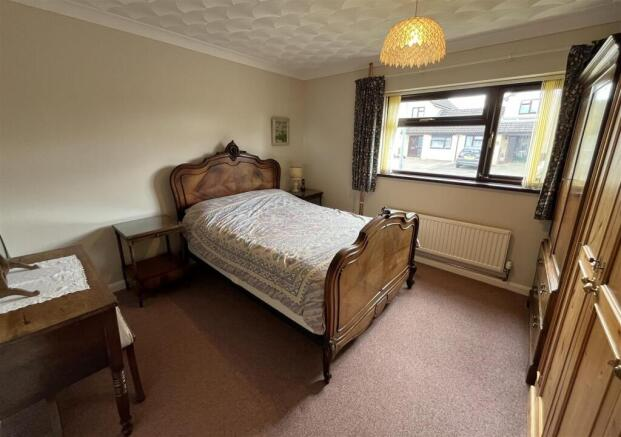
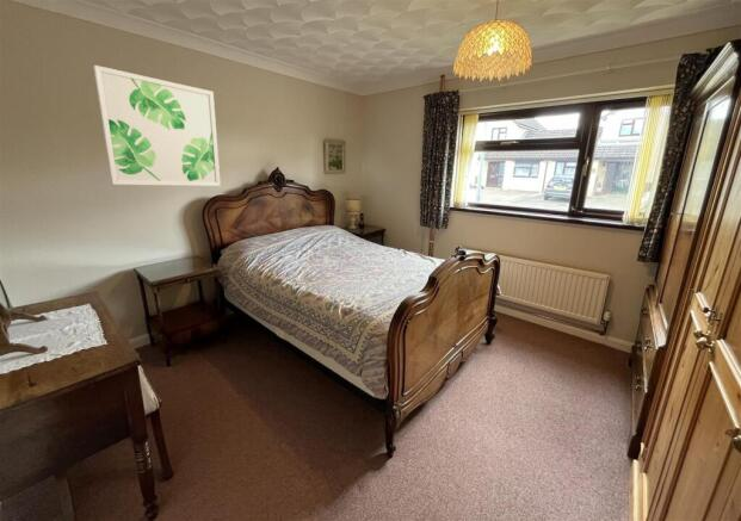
+ wall art (166, 134)
